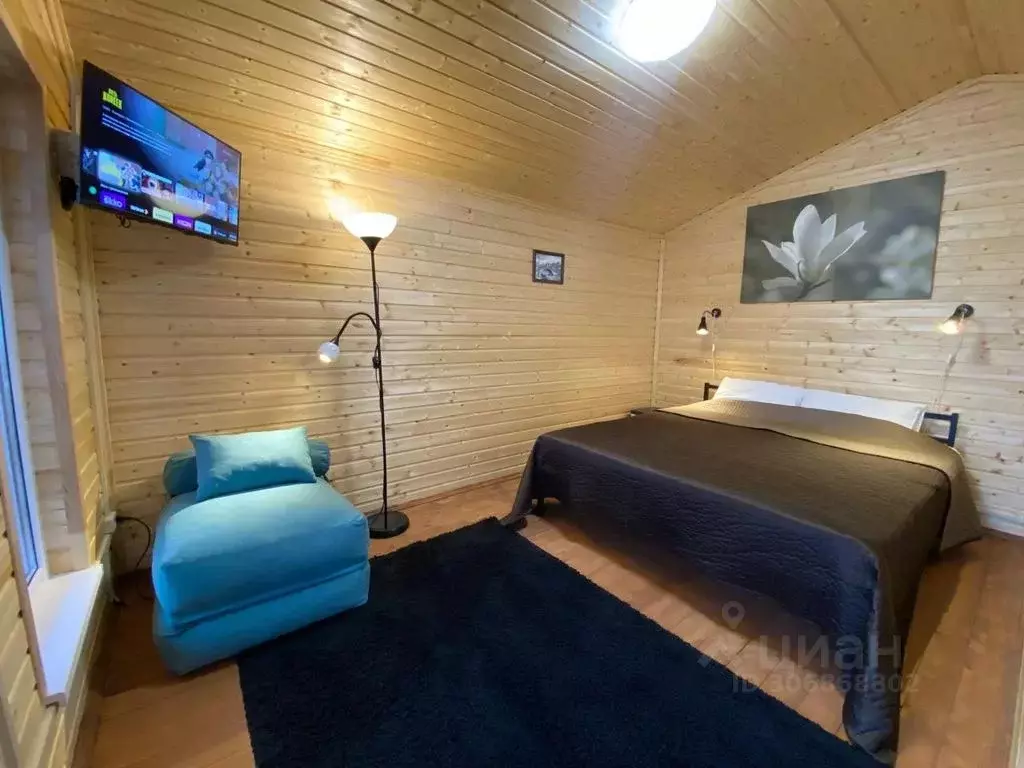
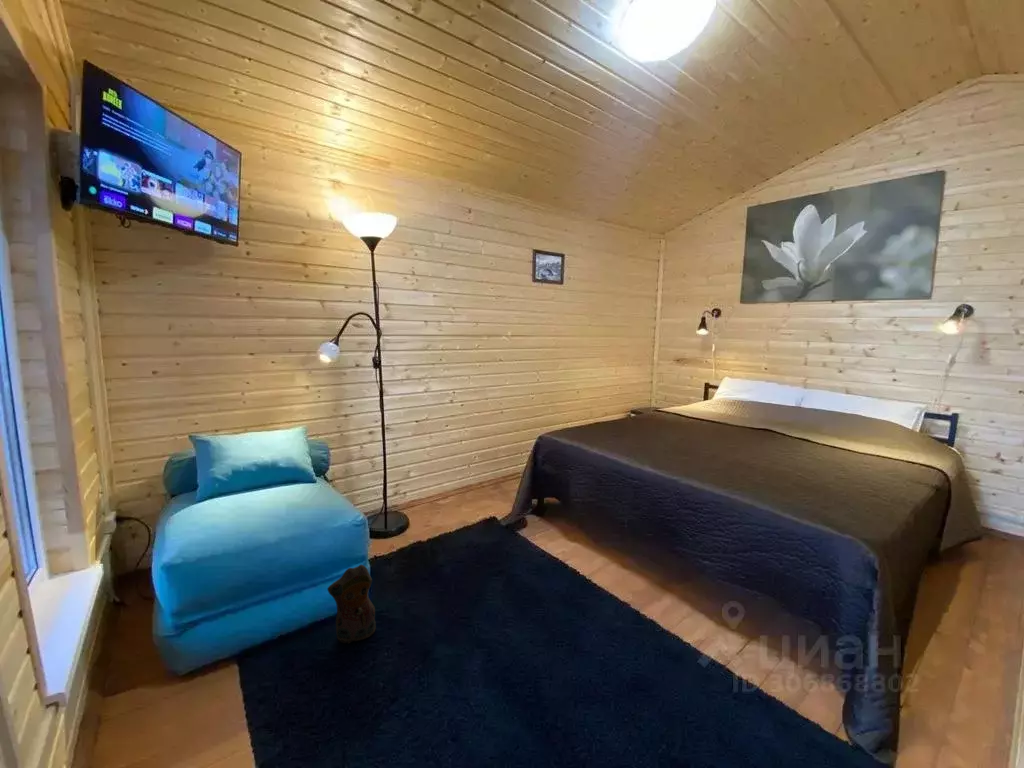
+ plush toy (354, 602)
